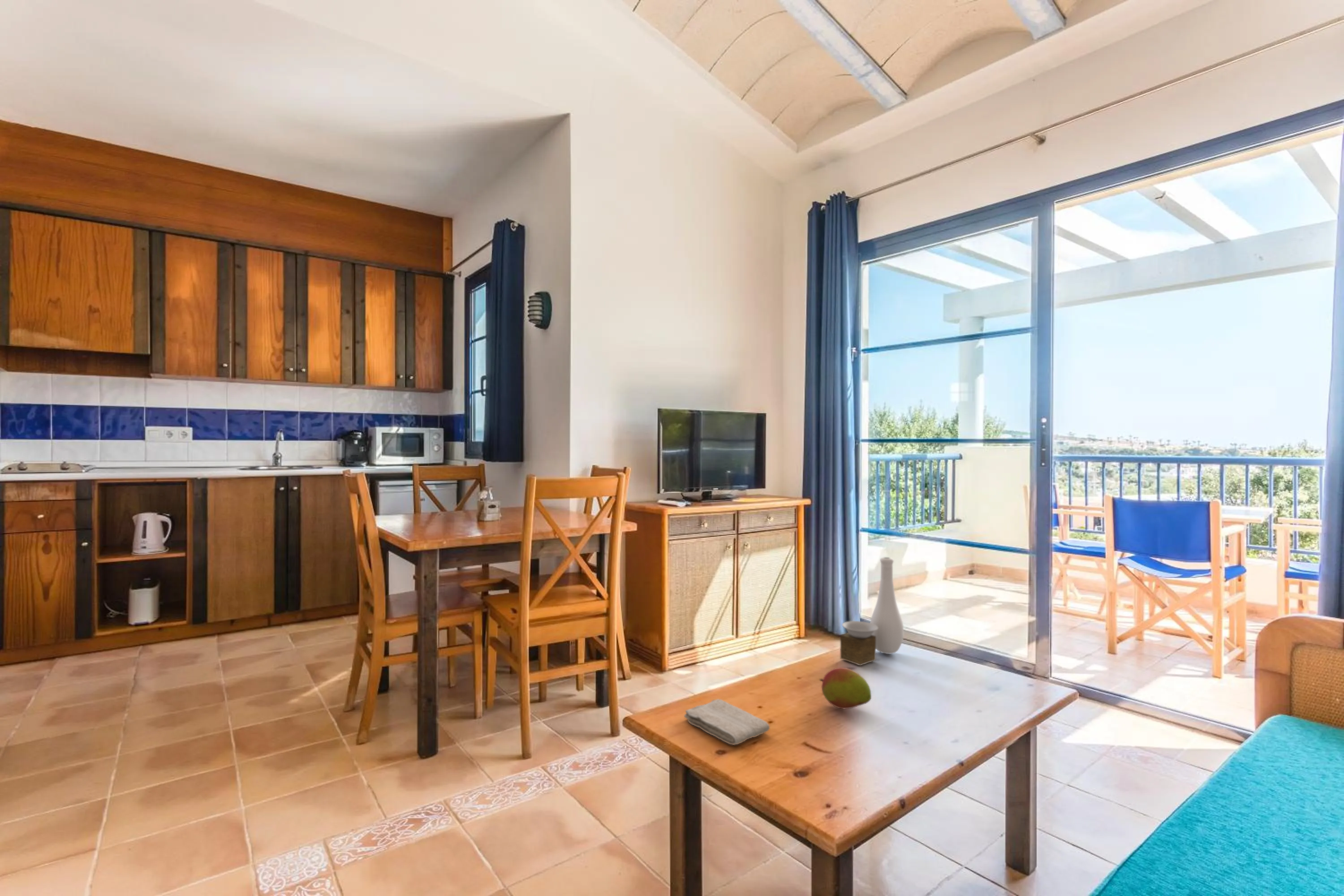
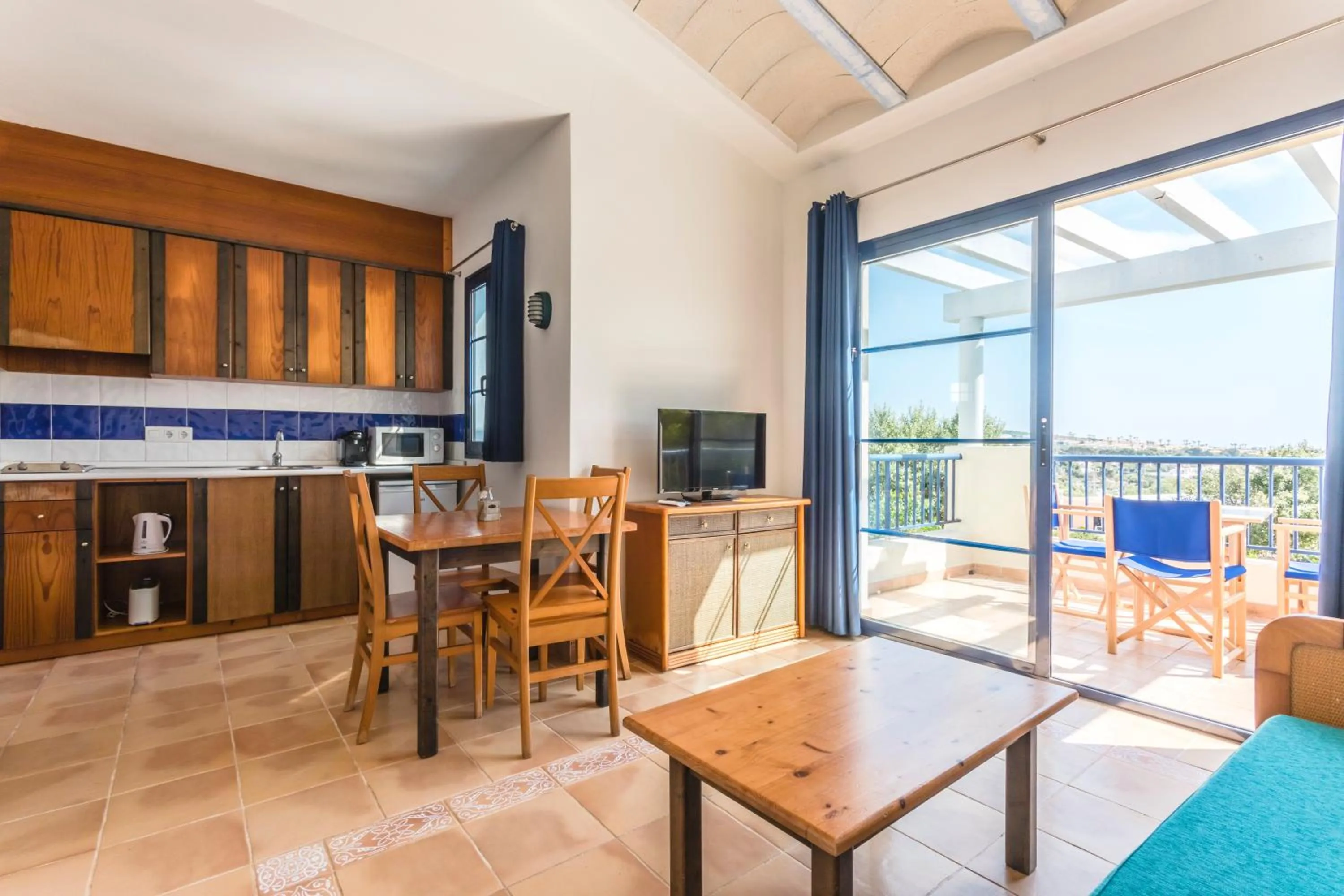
- fruit (844, 688)
- vase (874, 609)
- washcloth (725, 719)
